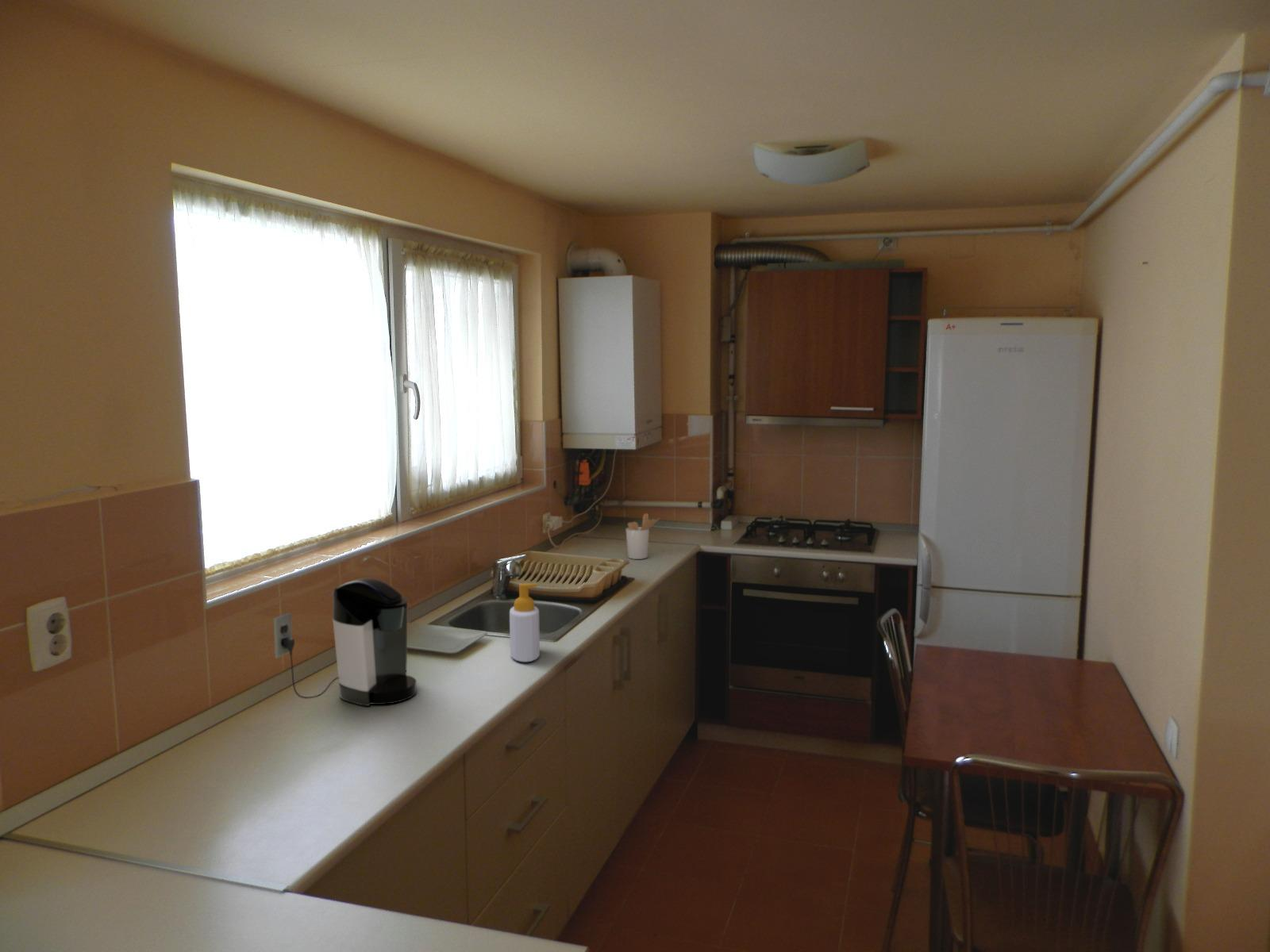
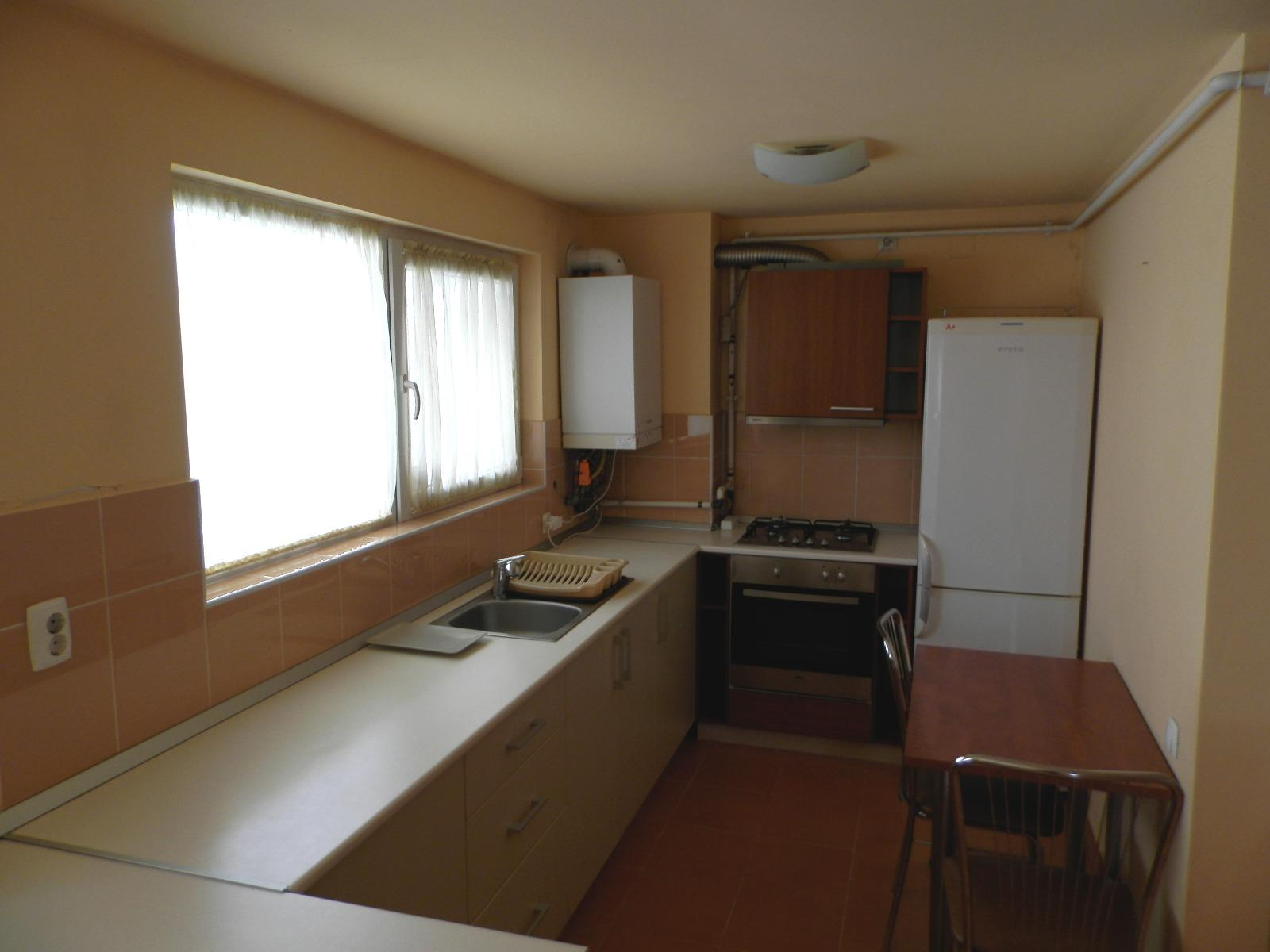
- utensil holder (642, 536)
- soap bottle (524, 620)
- coffee maker (357, 643)
